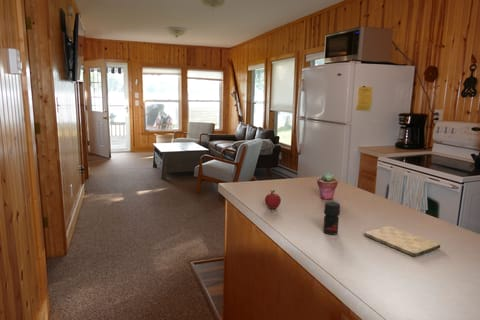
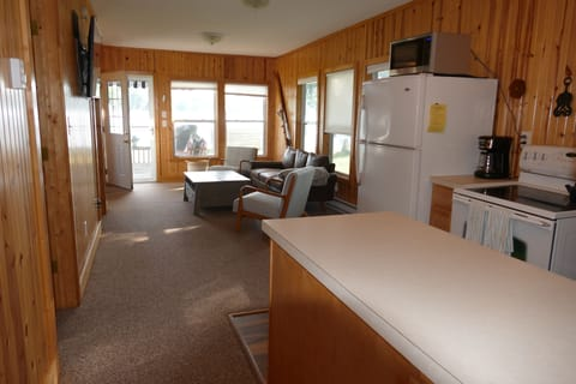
- apple (272, 198)
- potted succulent (327, 185)
- cutting board (400, 239)
- jar (331, 217)
